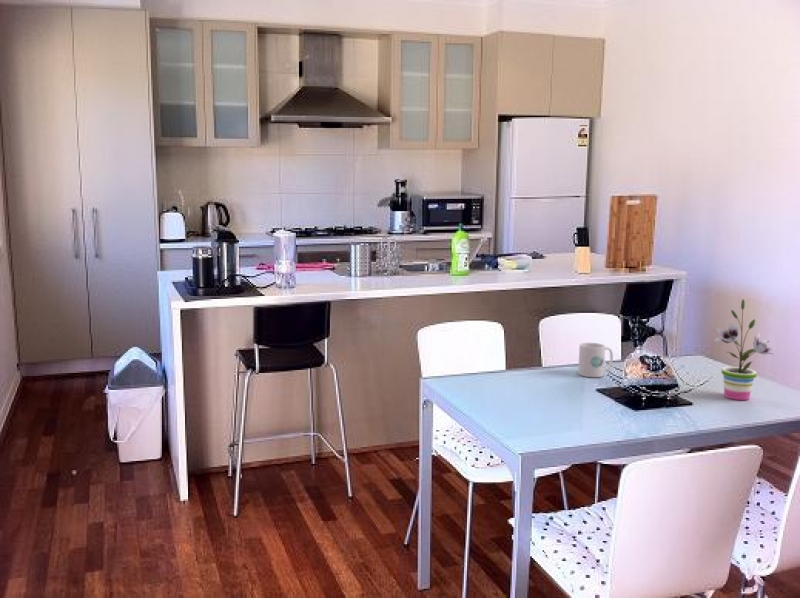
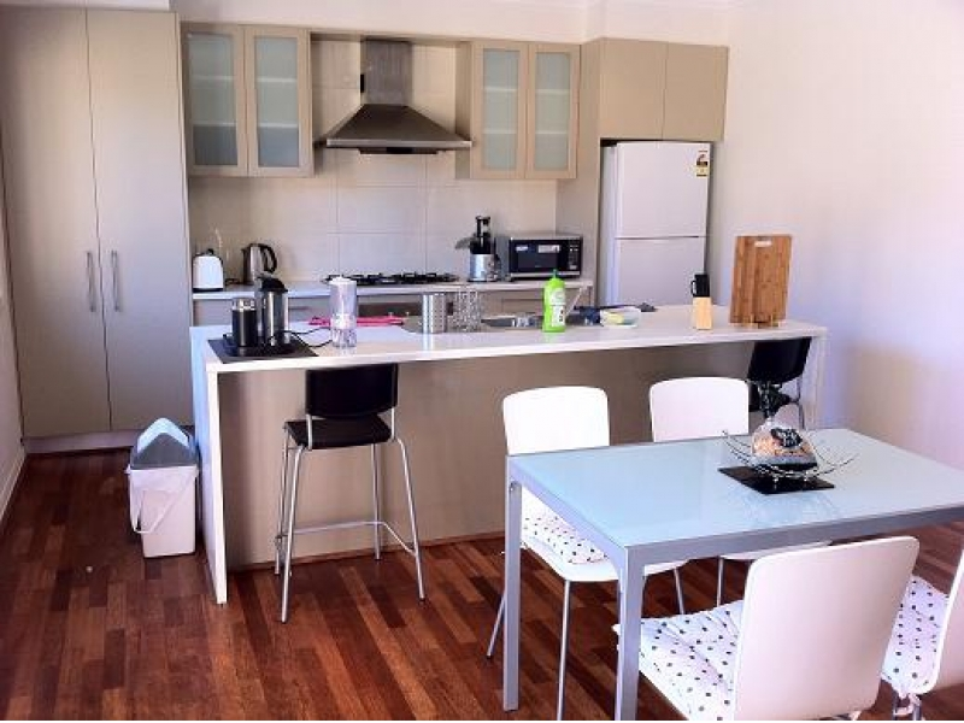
- potted plant (744, 352)
- mug (596, 359)
